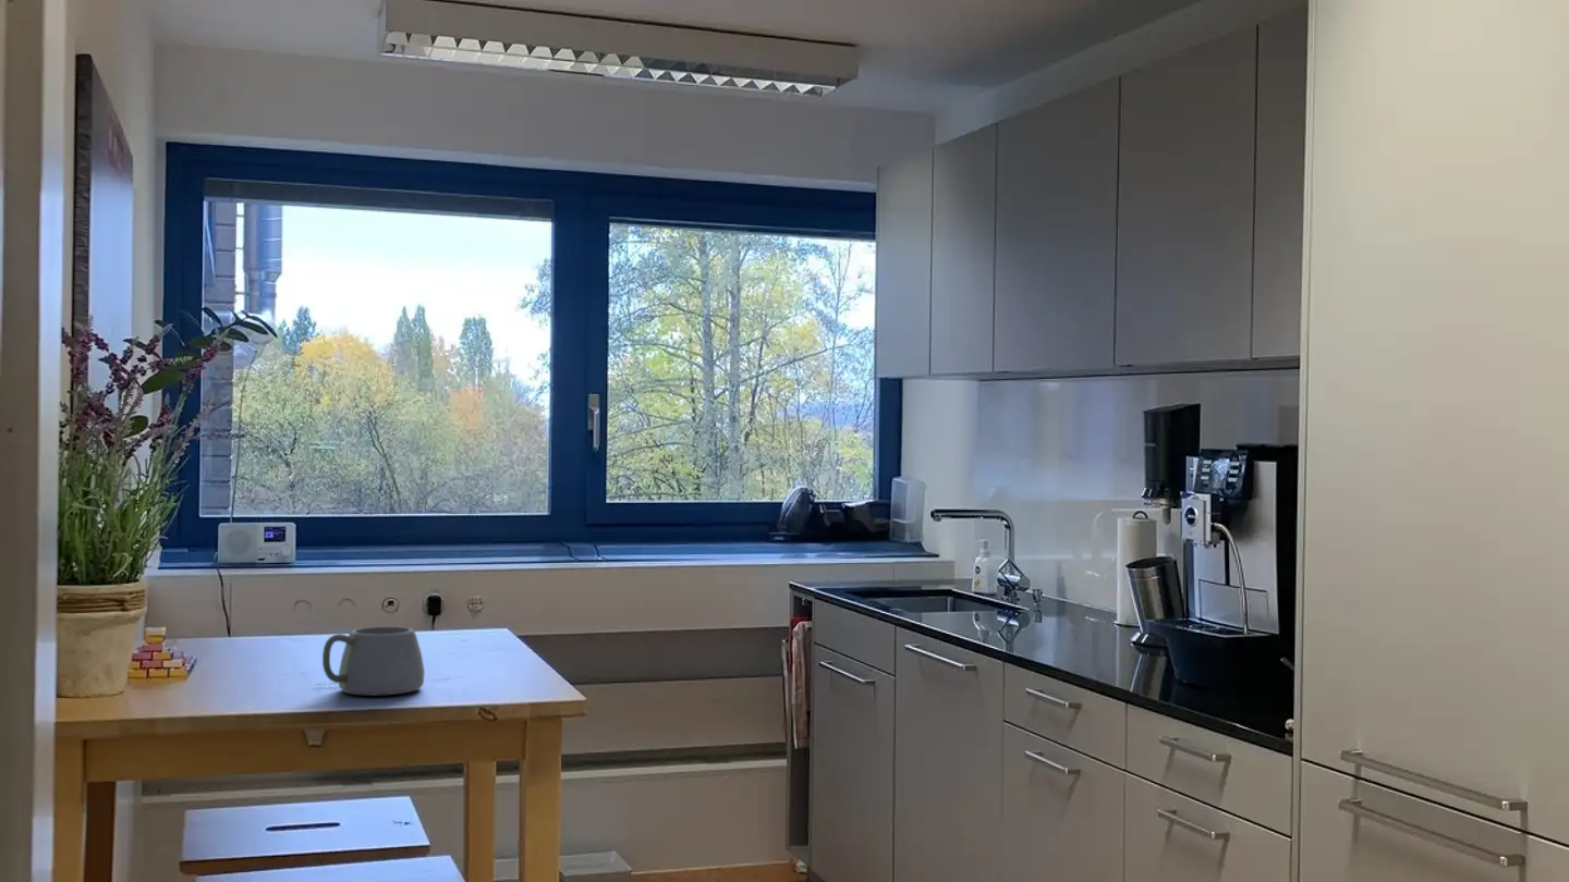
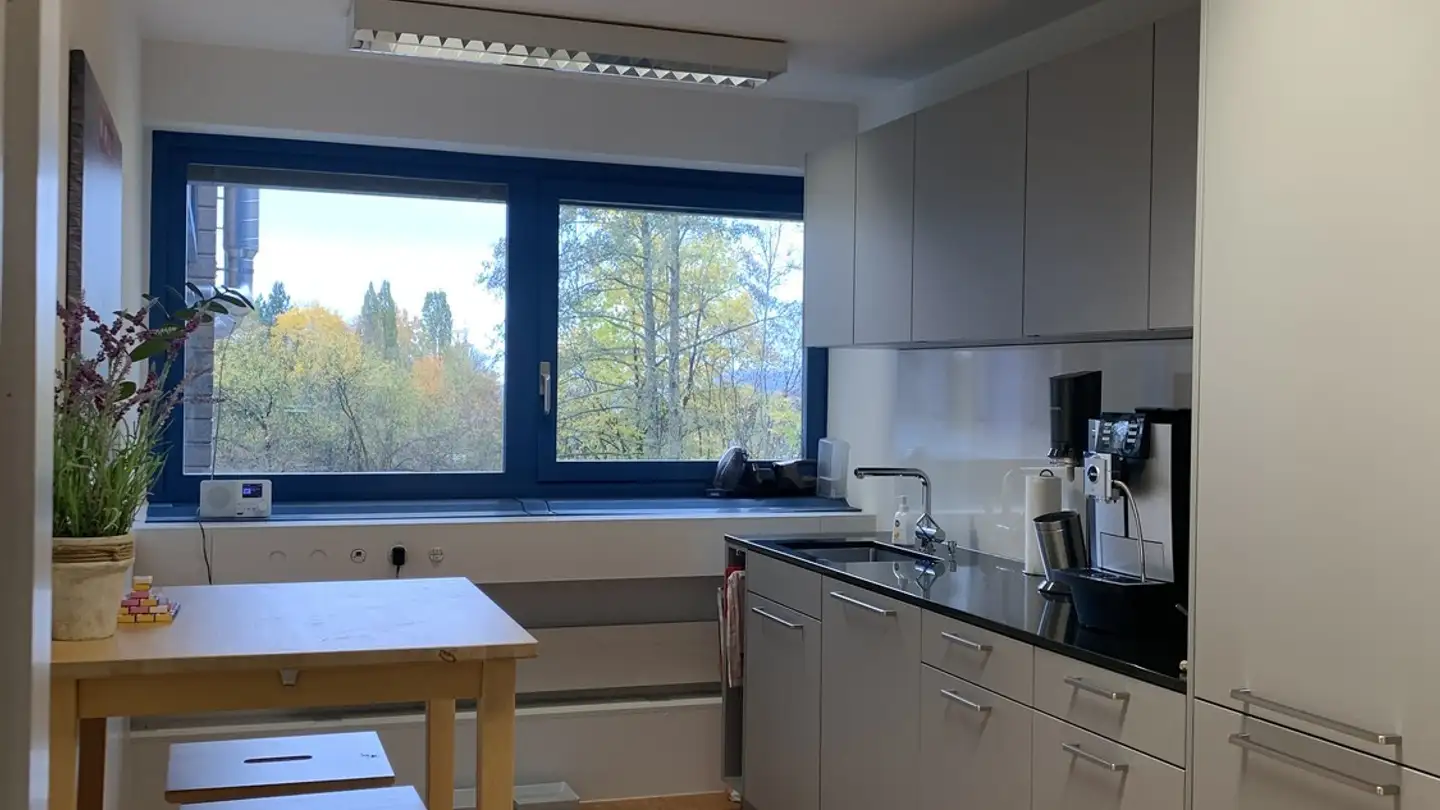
- mug (365, 659)
